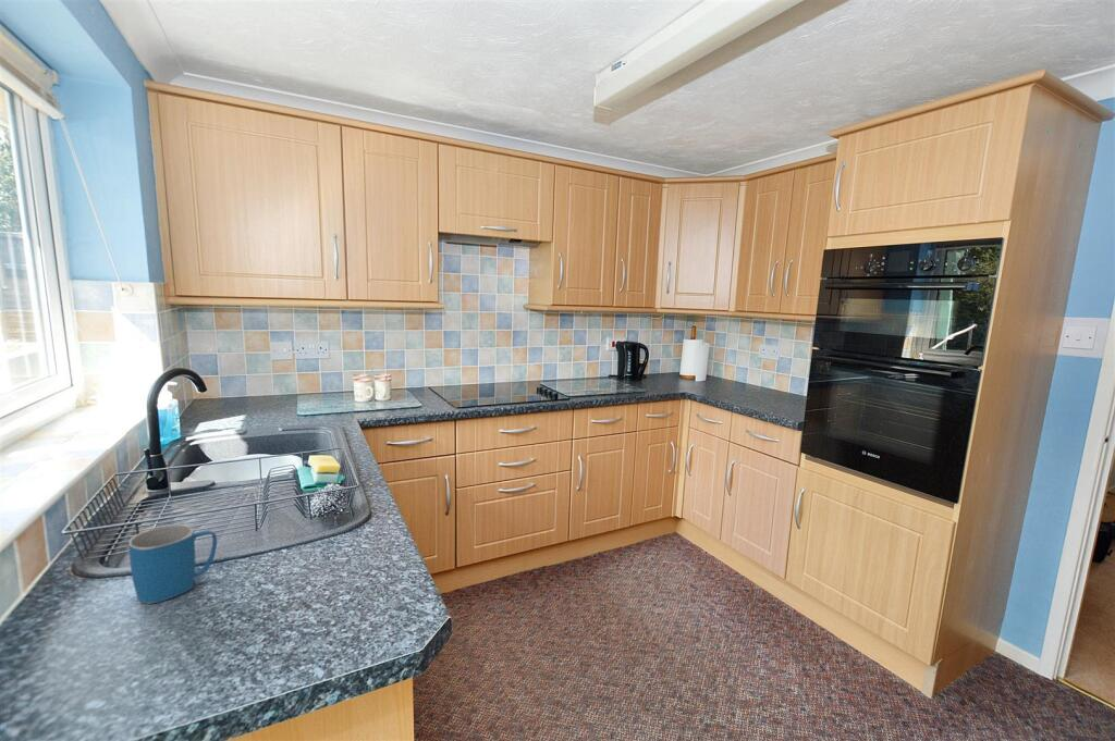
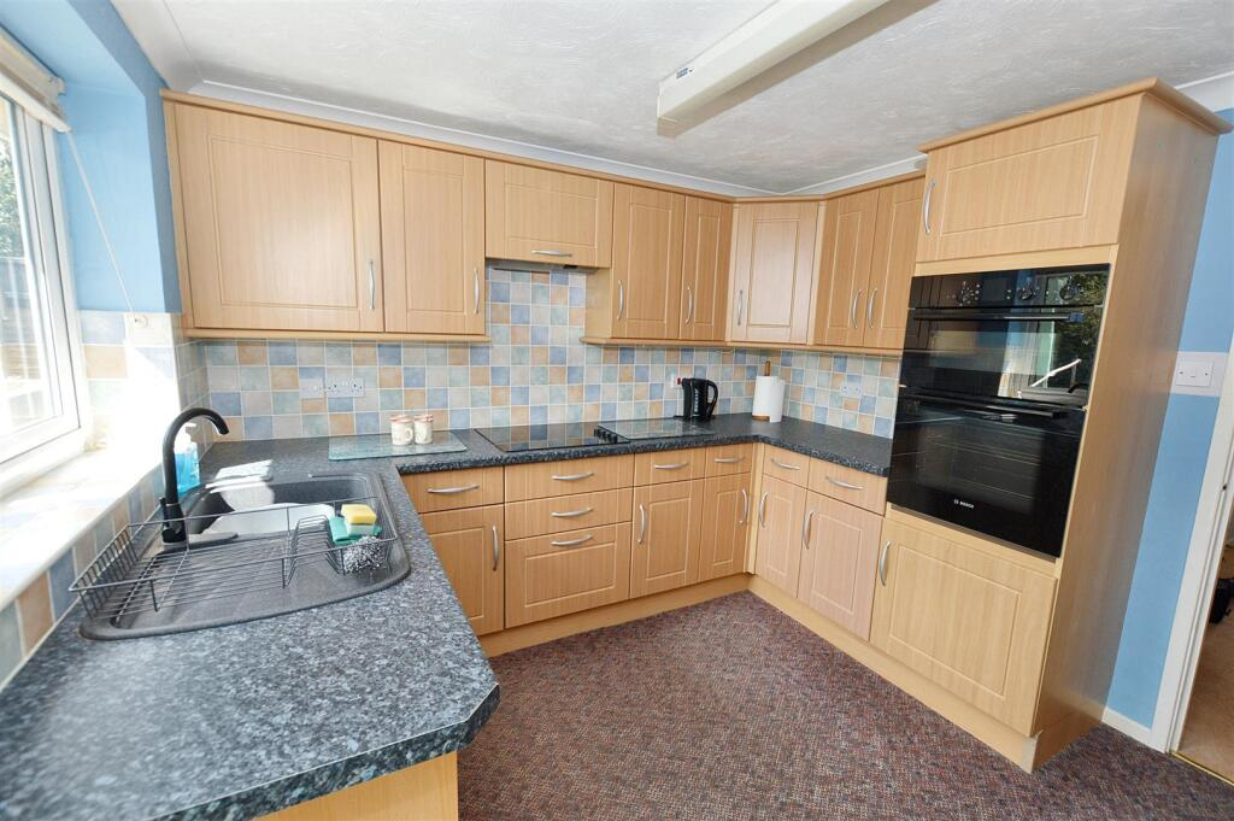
- mug (175, 558)
